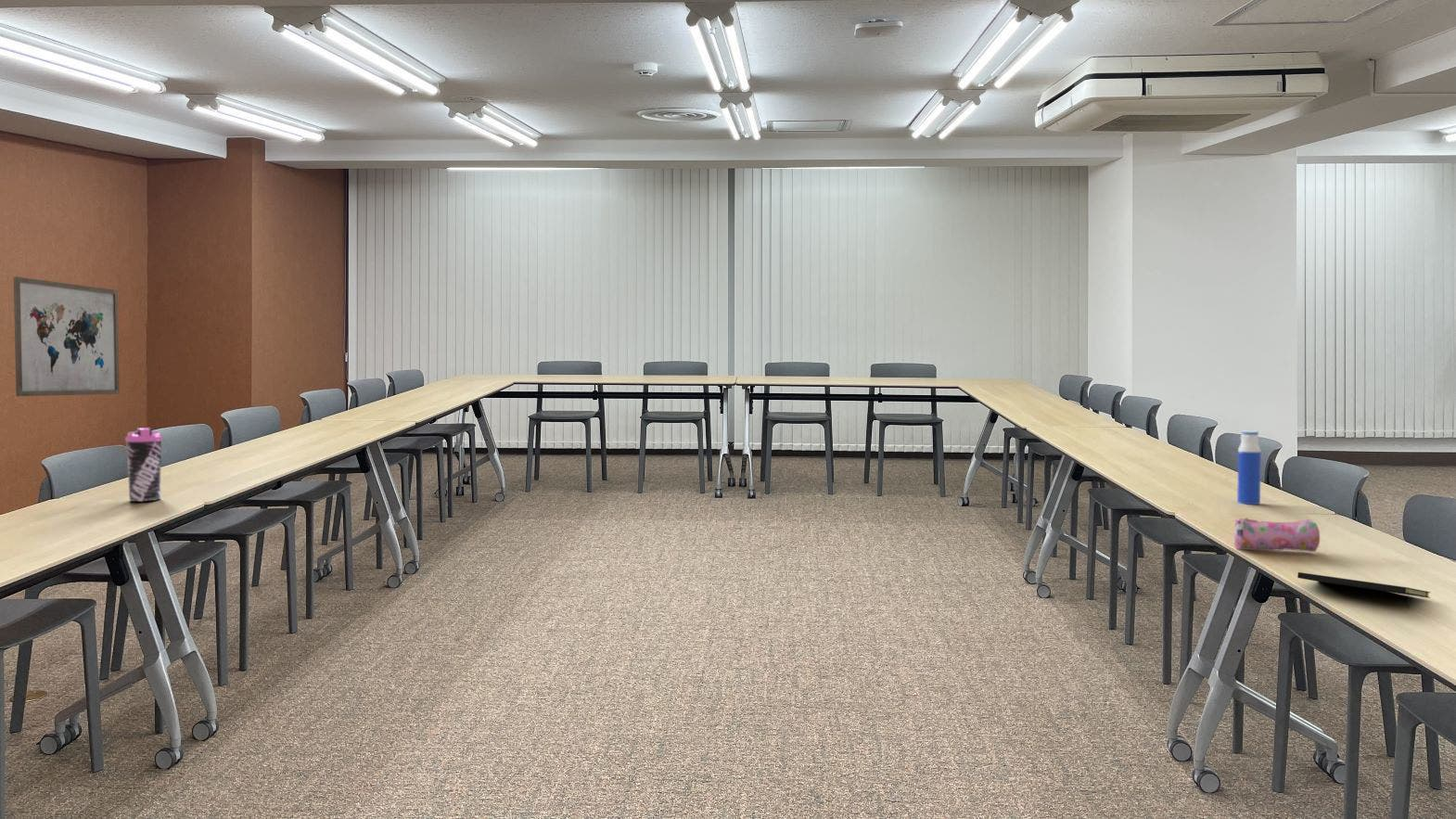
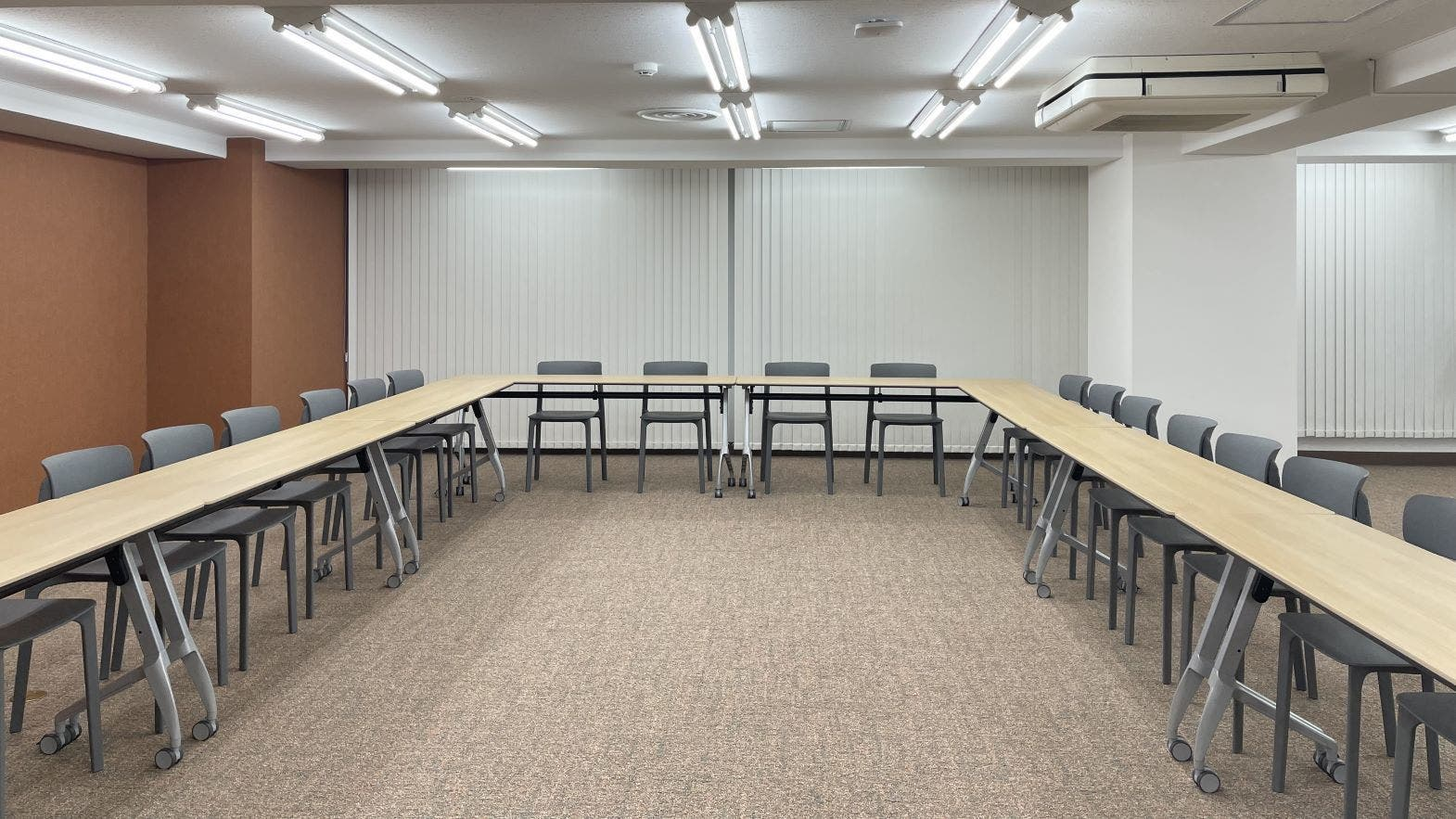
- wall art (70, 339)
- water bottle (144, 464)
- pencil case (1274, 534)
- water bottle (1249, 467)
- notepad (1362, 584)
